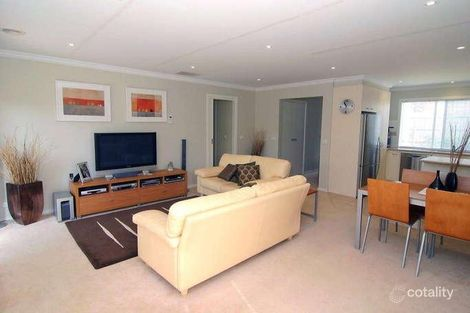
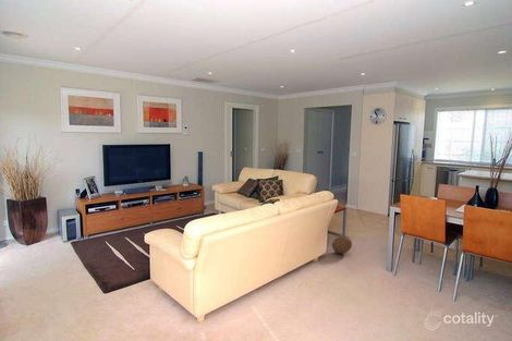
+ decorative ball (341, 244)
